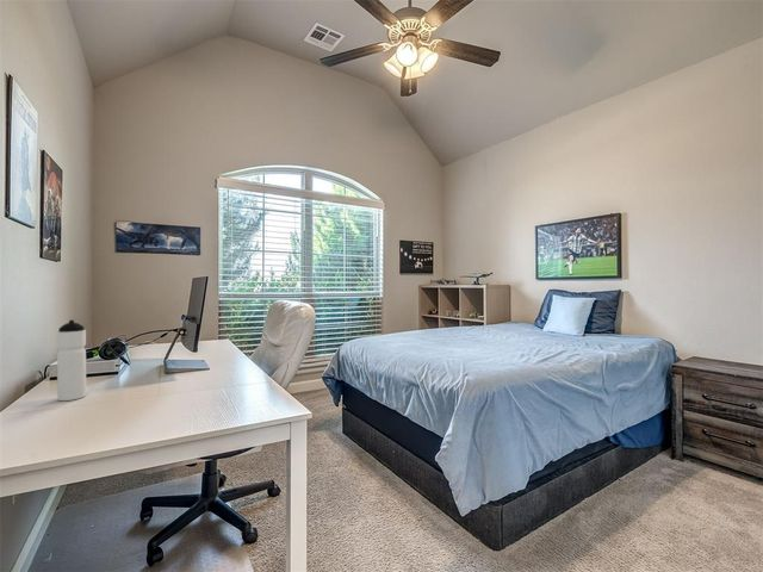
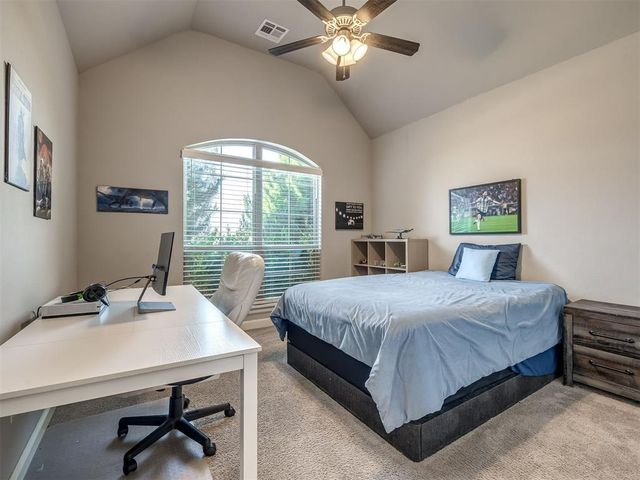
- water bottle (72, 359)
